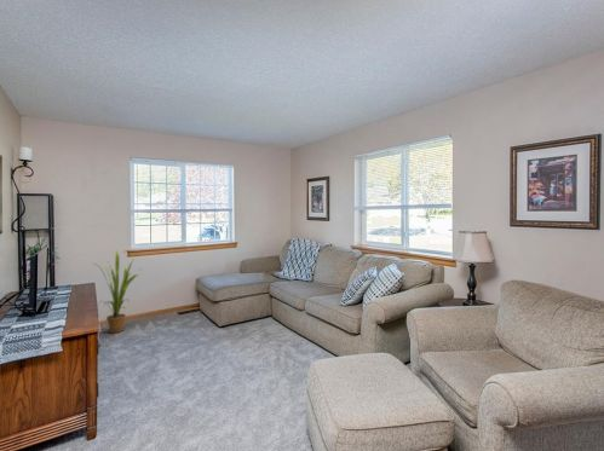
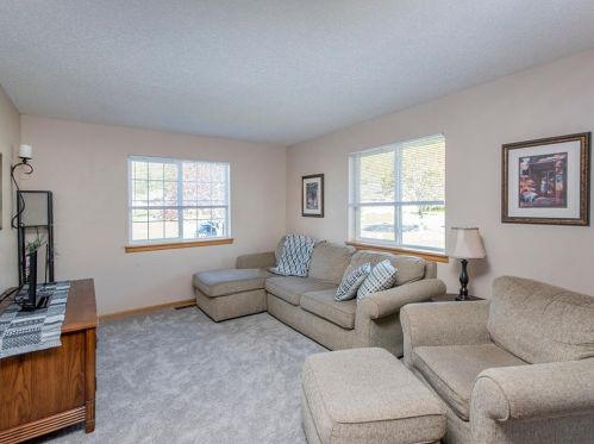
- house plant (114, 290)
